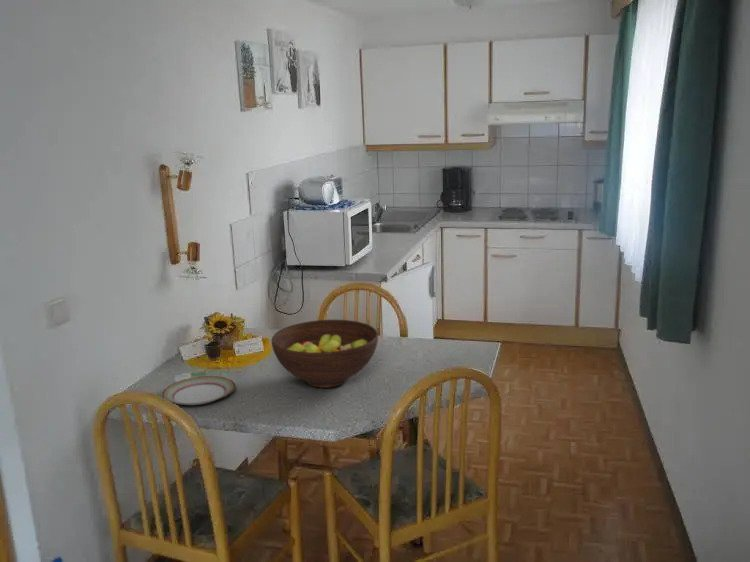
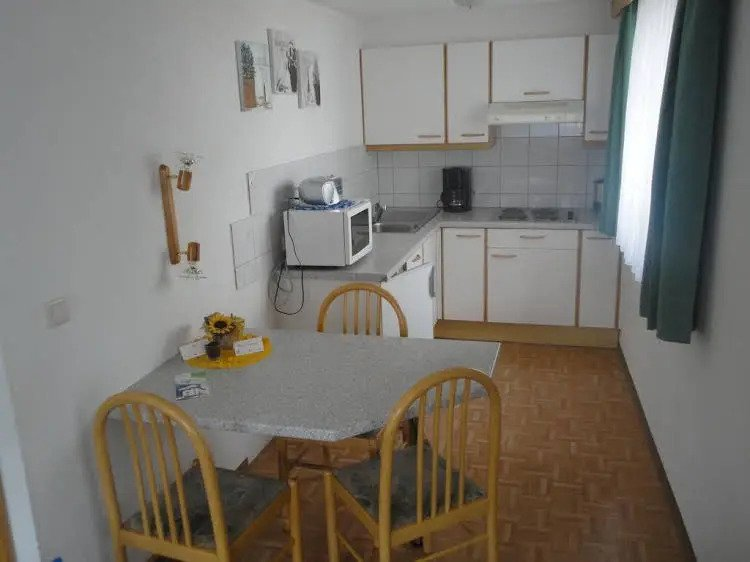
- plate (199, 392)
- fruit bowl (326, 358)
